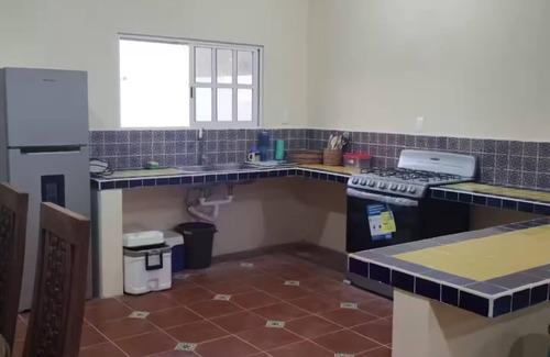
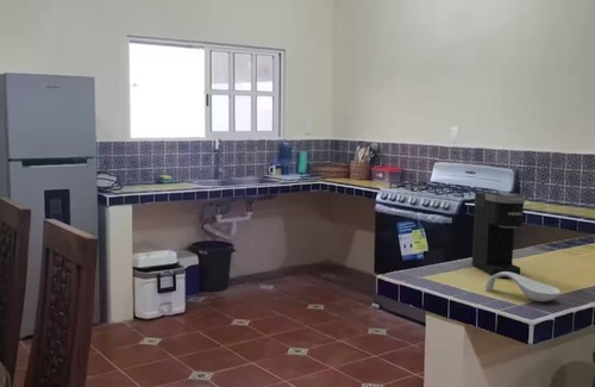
+ spoon rest (521, 285)
+ coffee maker (496, 231)
